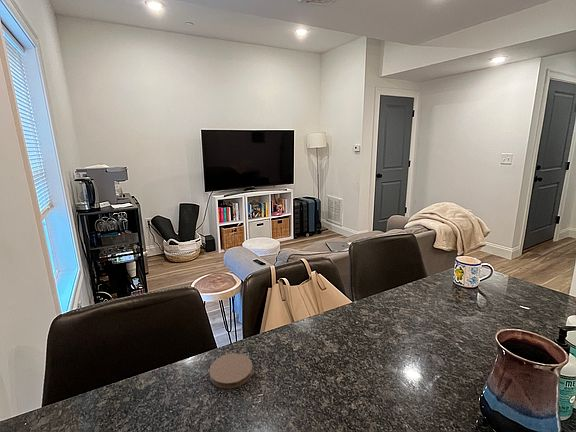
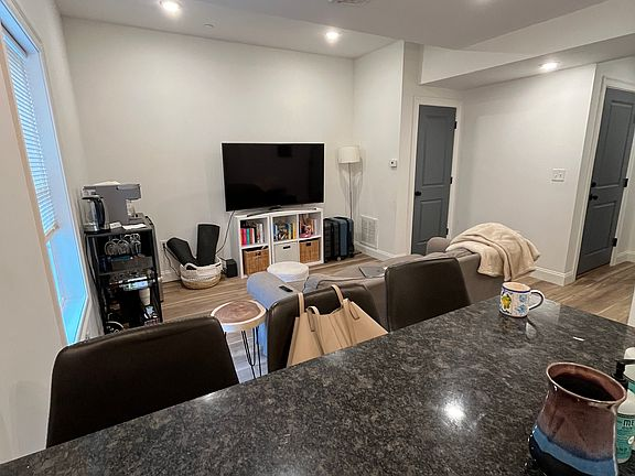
- coaster (231, 369)
